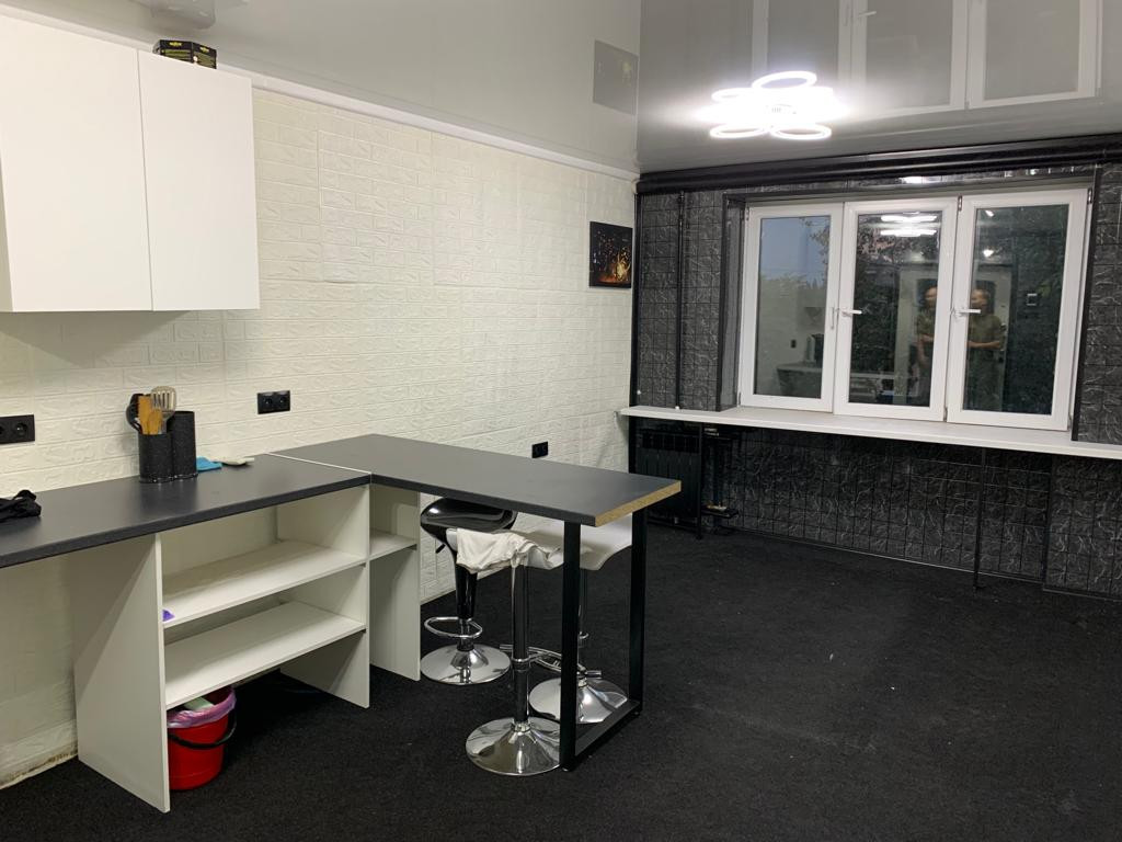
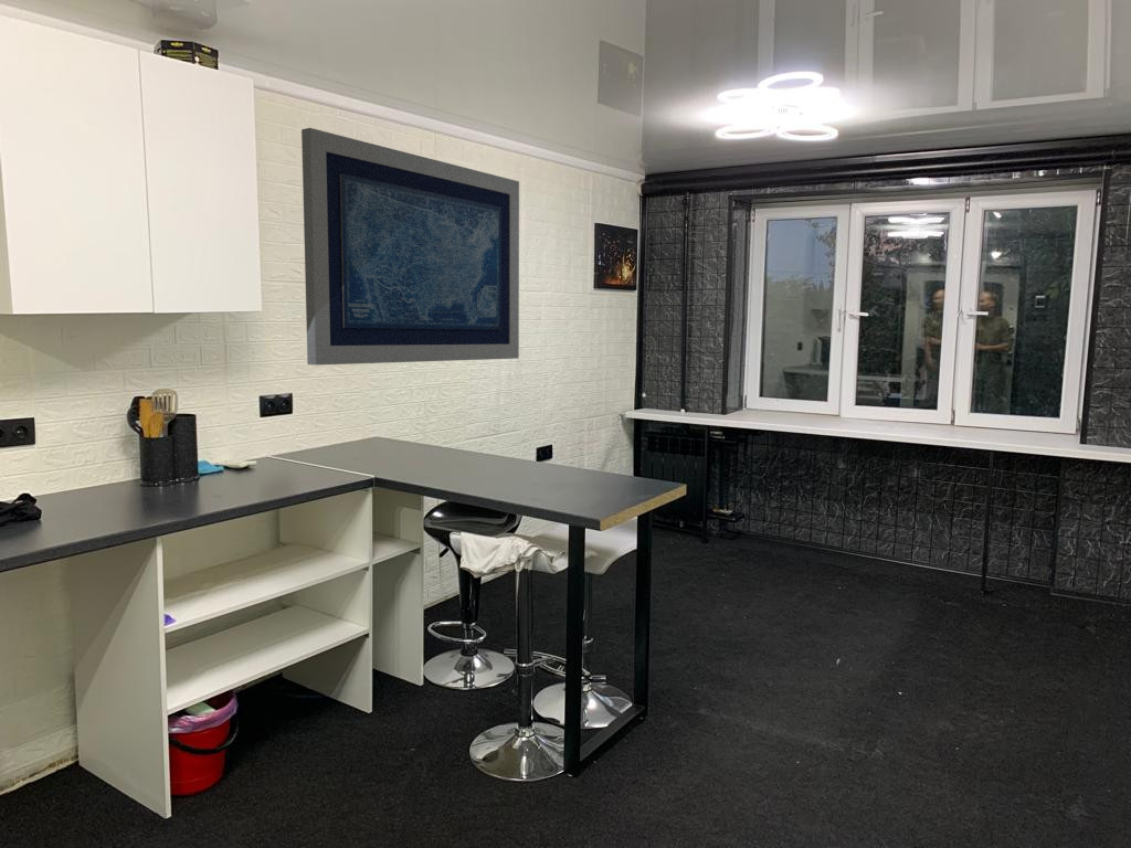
+ wall art (426, 261)
